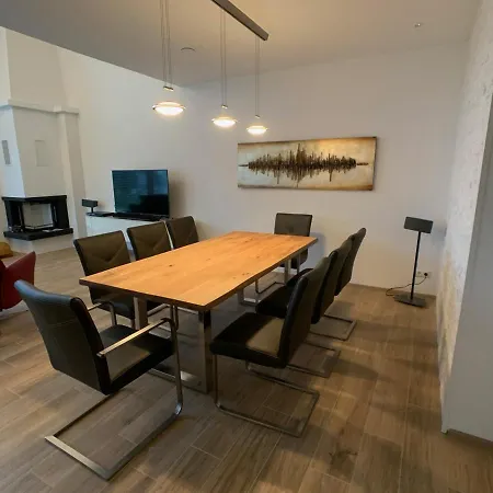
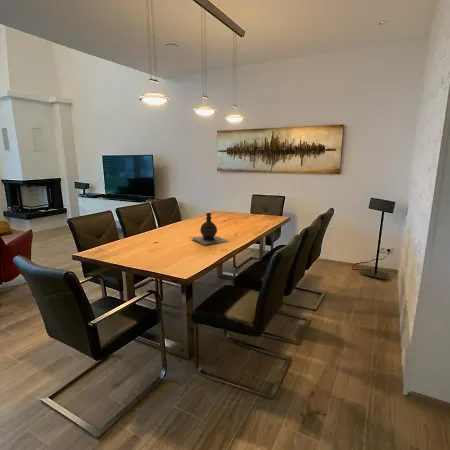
+ ceramic jug (209, 226)
